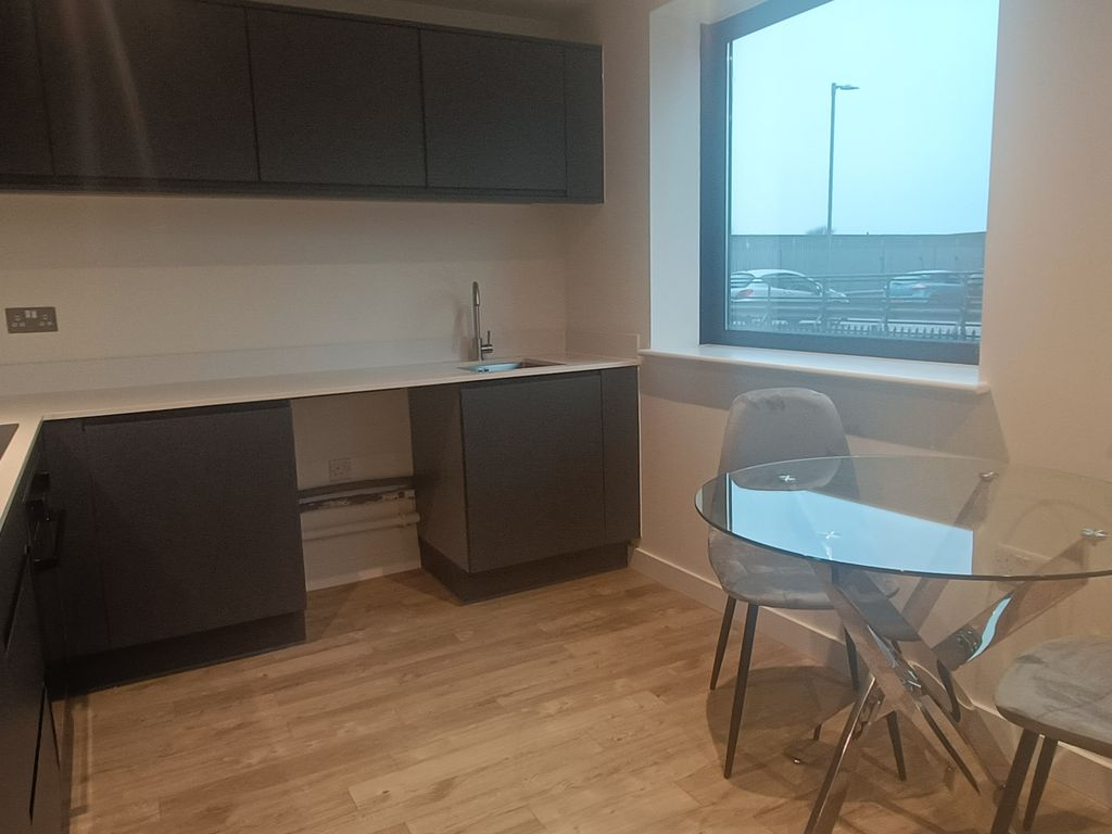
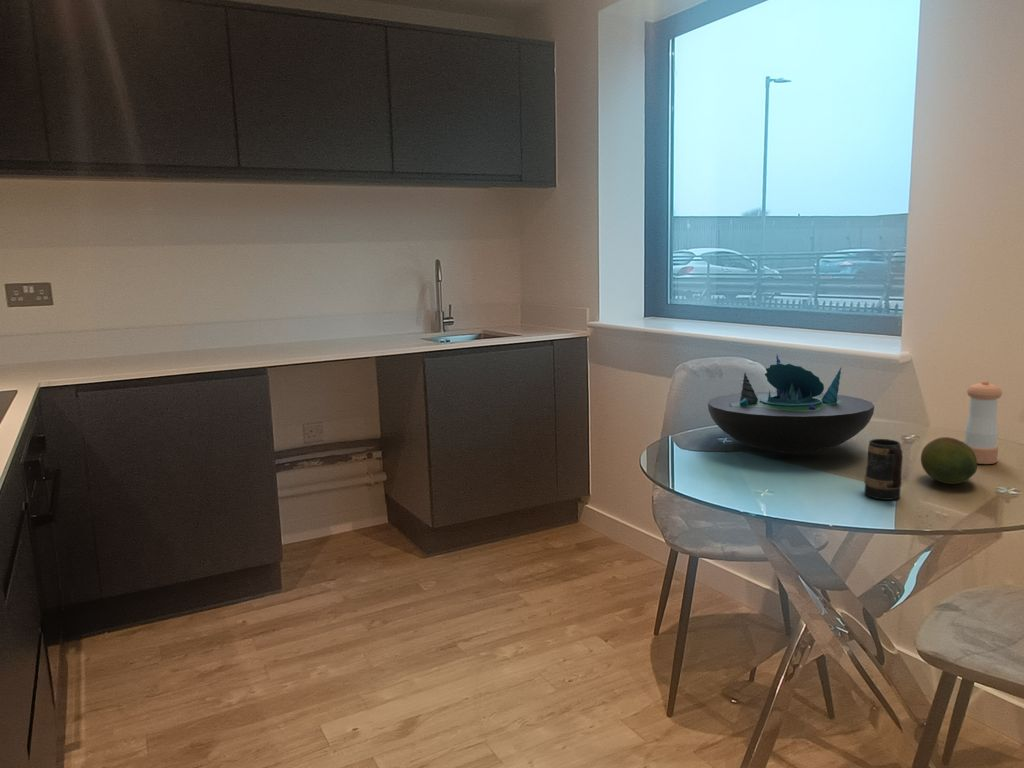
+ decorative bowl (788, 404)
+ fruit (951, 461)
+ mug (886, 470)
+ pepper shaker (982, 420)
